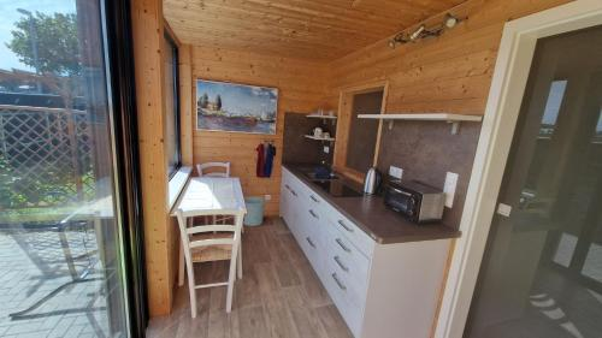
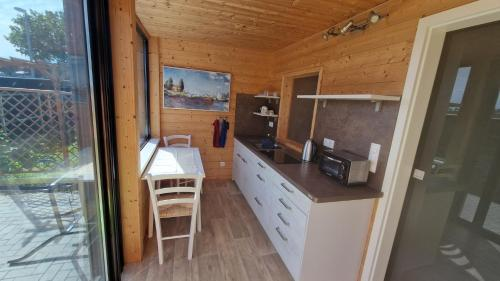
- waste bin (253, 210)
